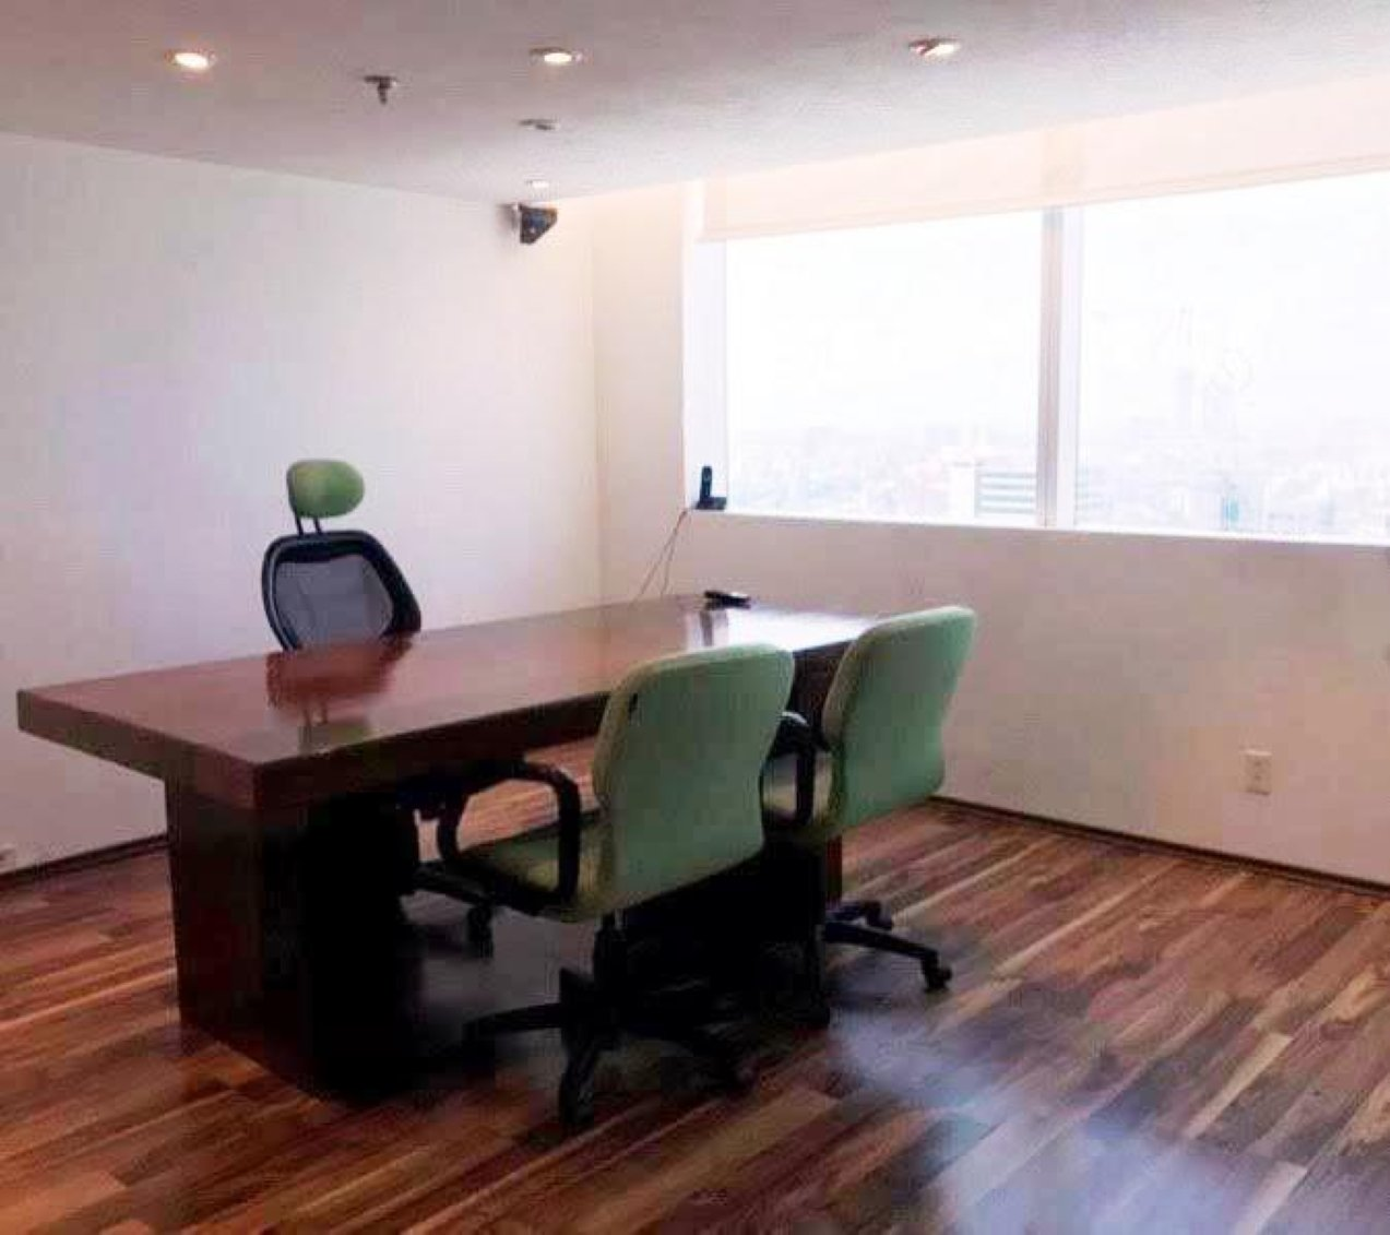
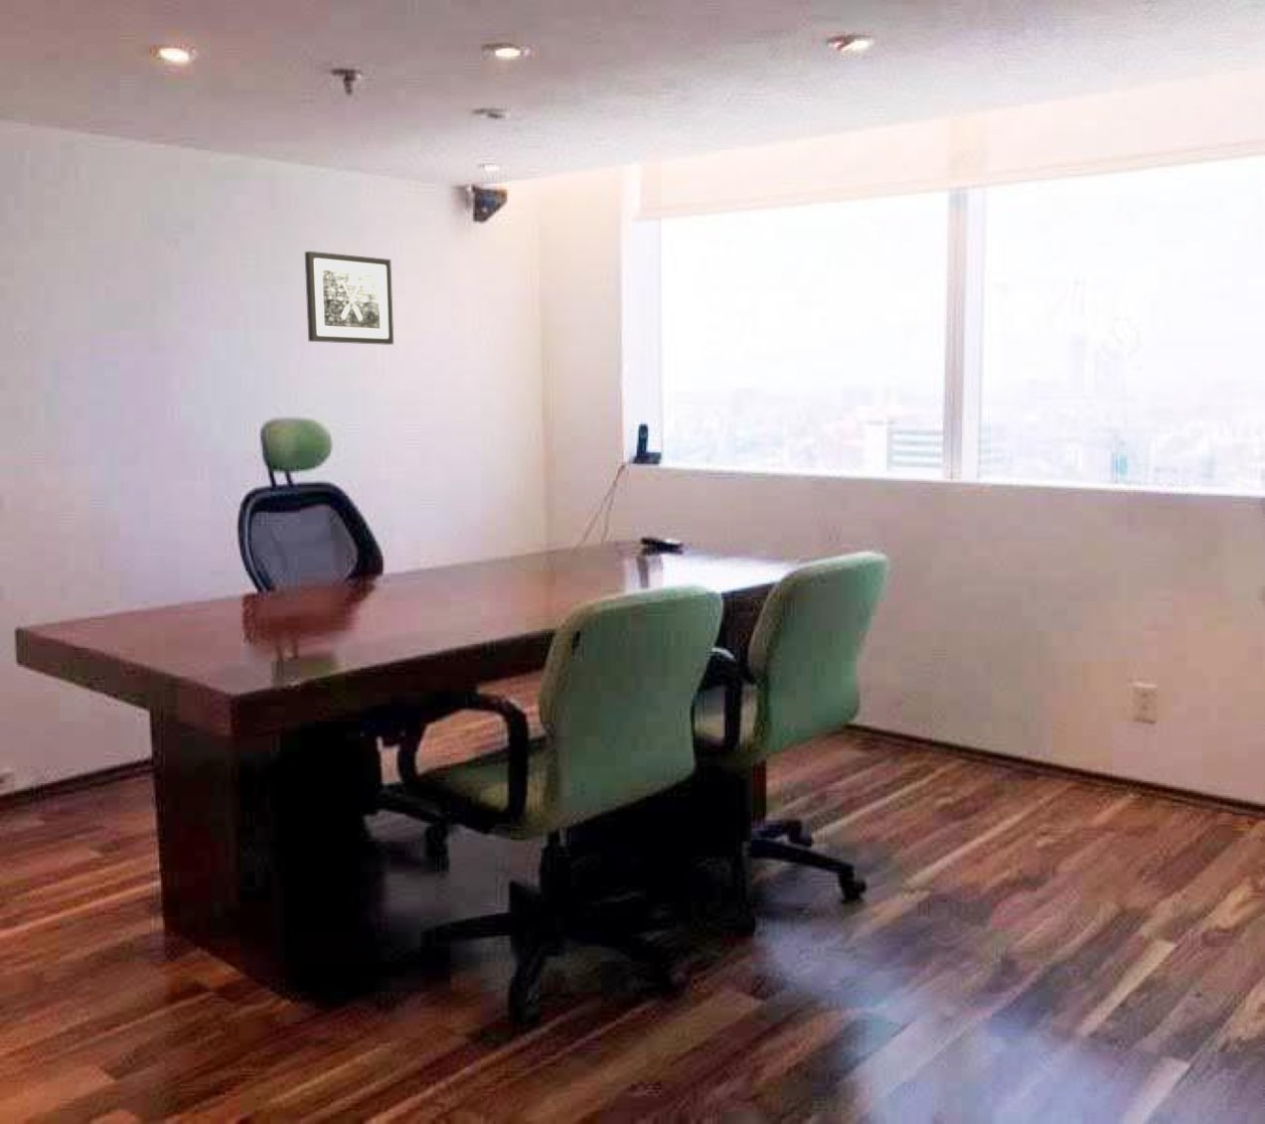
+ wall art (349, 299)
